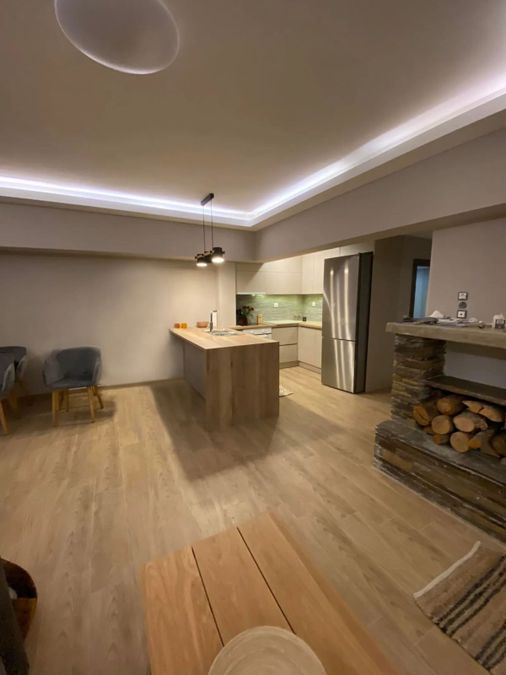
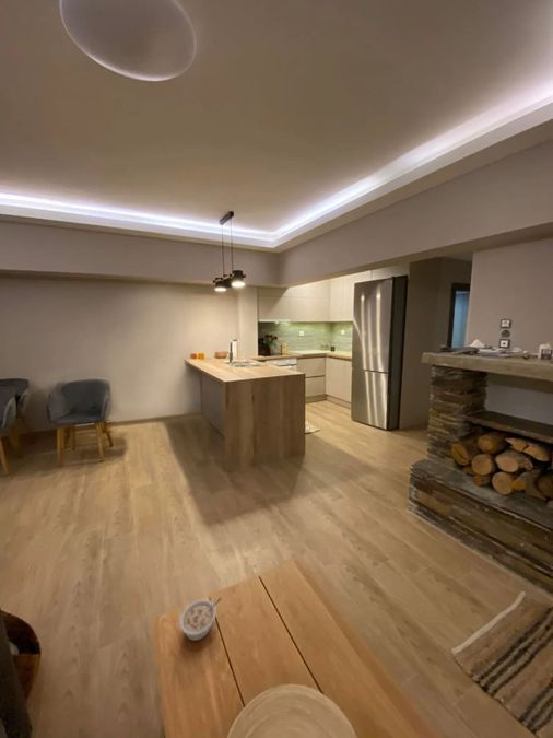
+ legume (199, 619)
